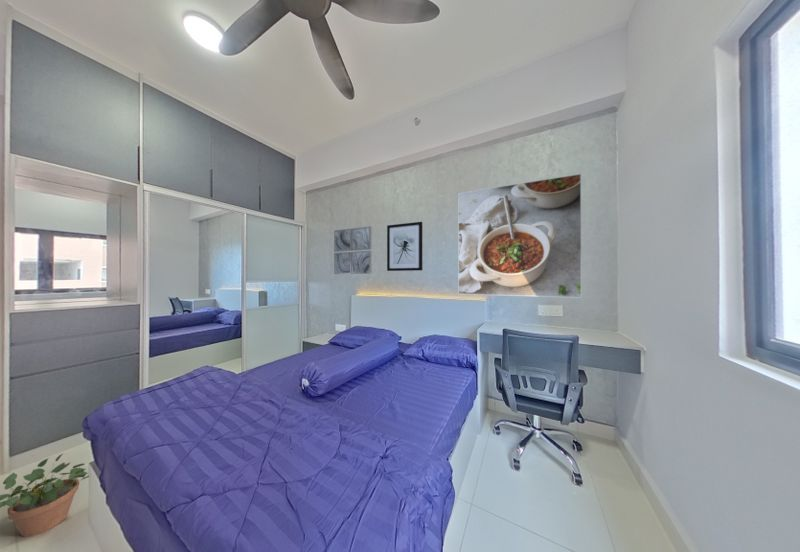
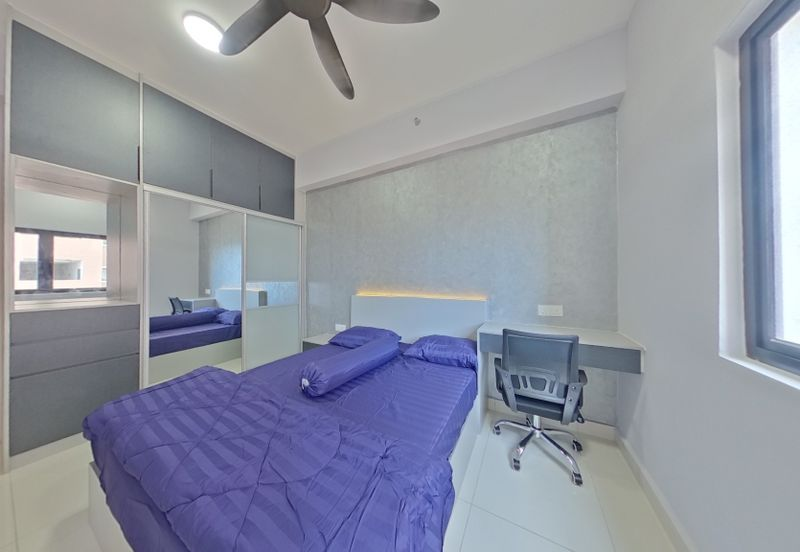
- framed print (513, 240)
- wall art (404, 247)
- wall art (352, 250)
- potted plant (52, 493)
